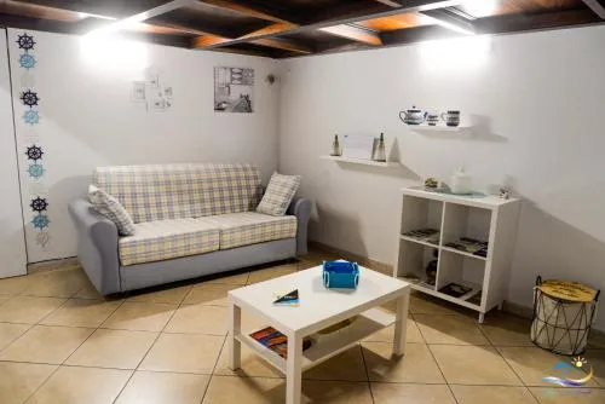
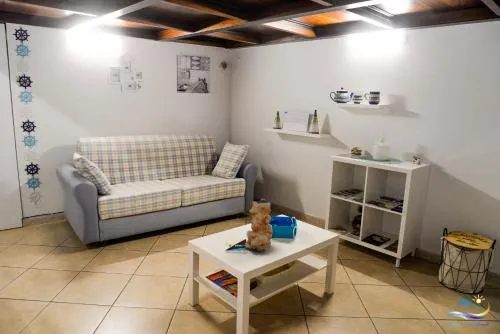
+ vase (259, 225)
